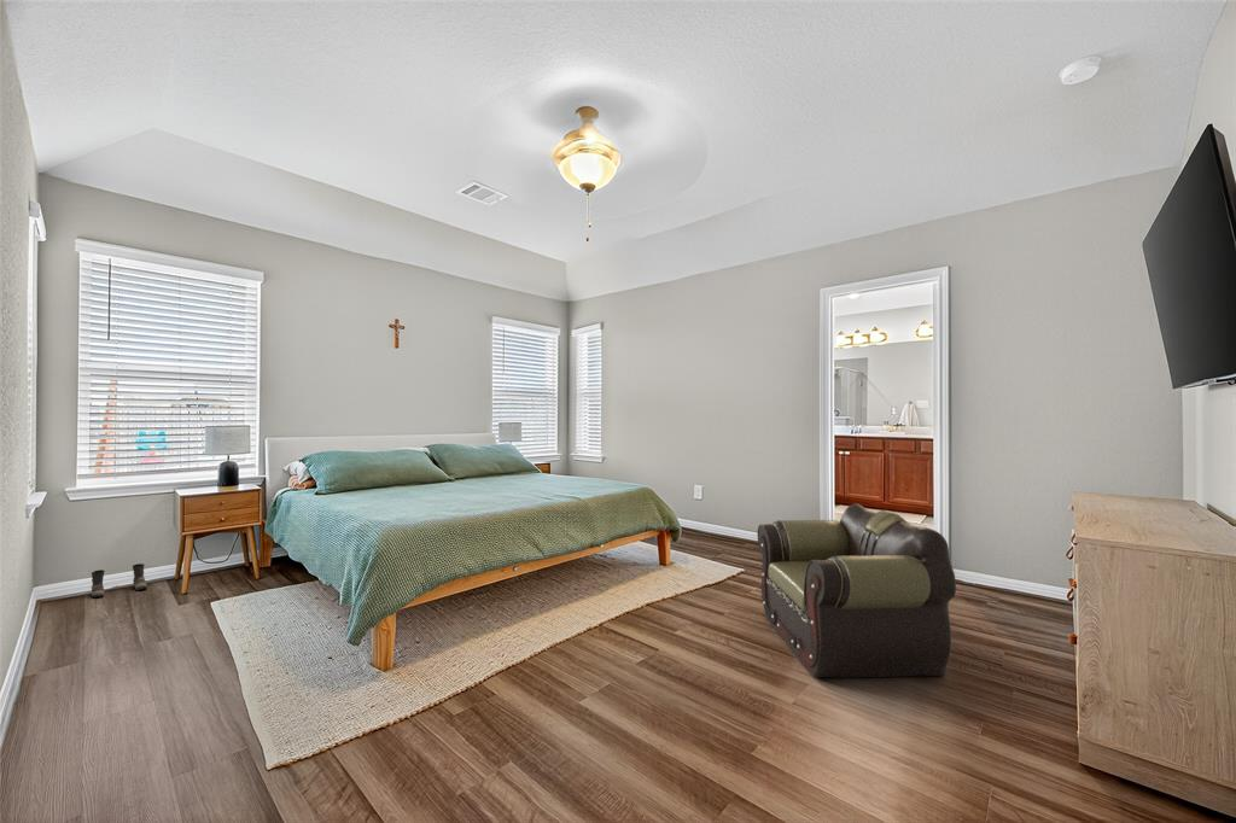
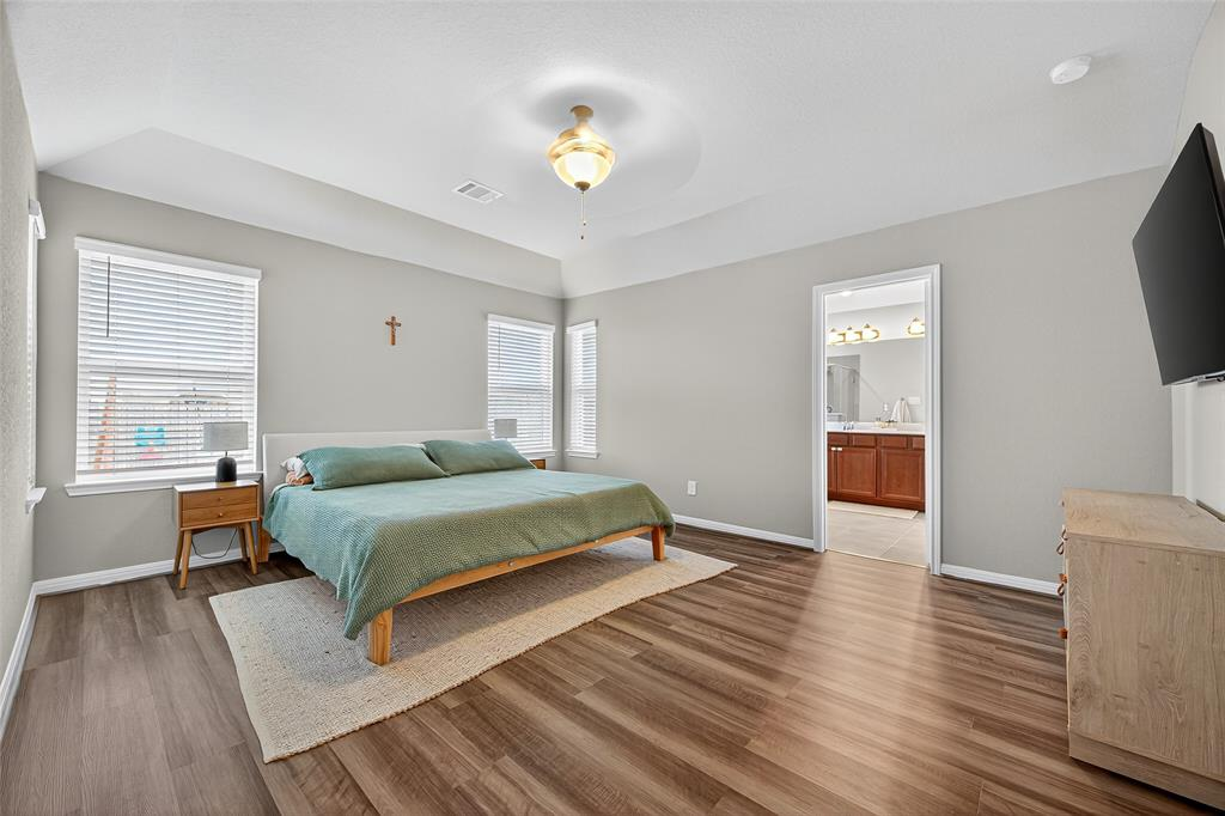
- armchair (849, 577)
- boots (133, 580)
